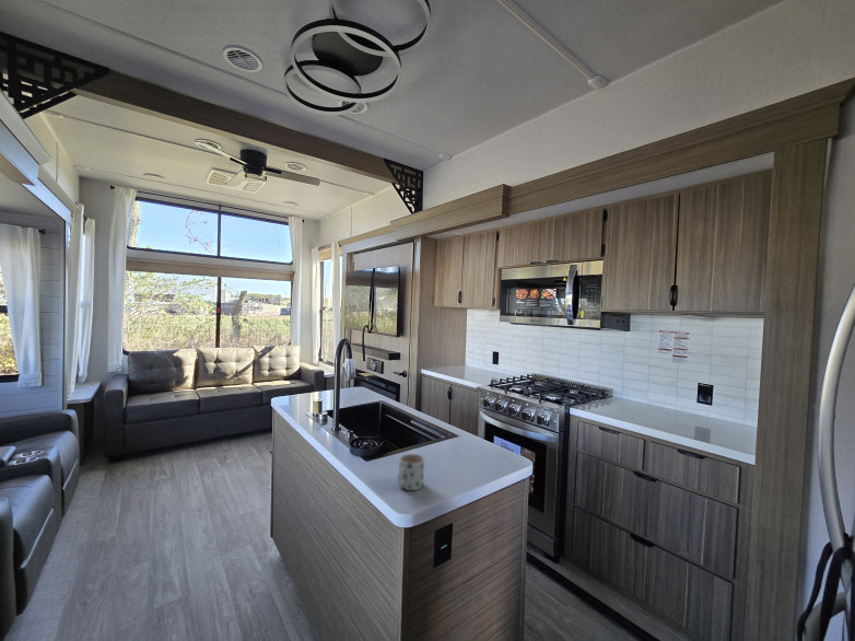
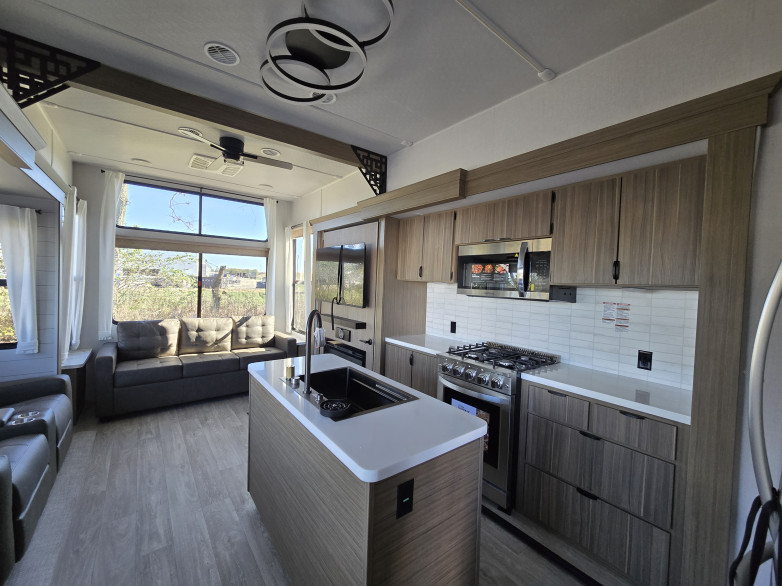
- mug (408, 473)
